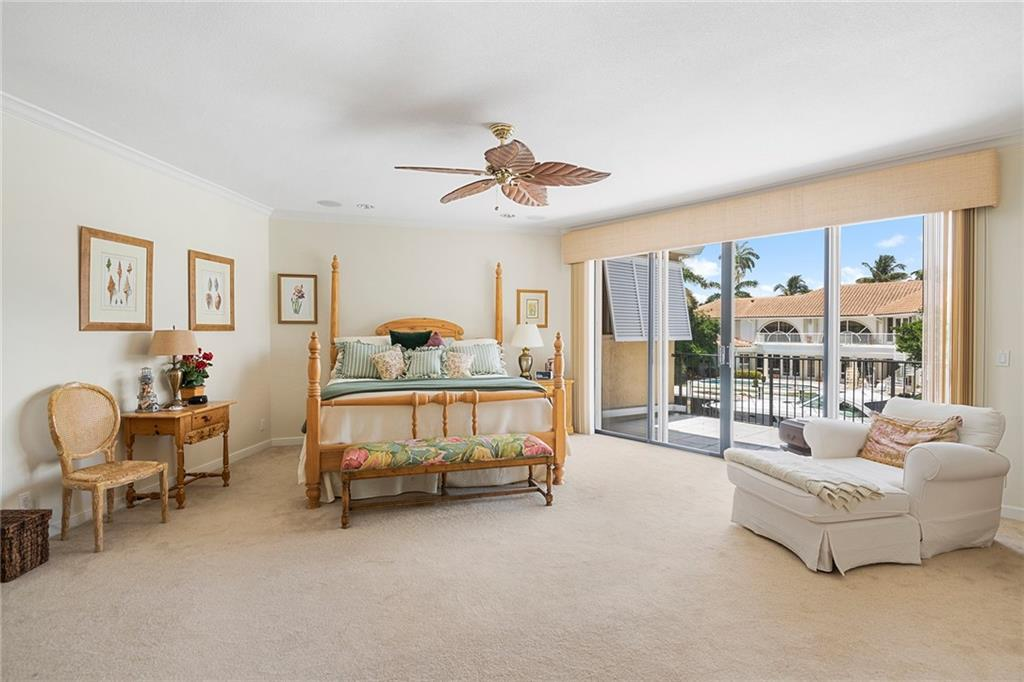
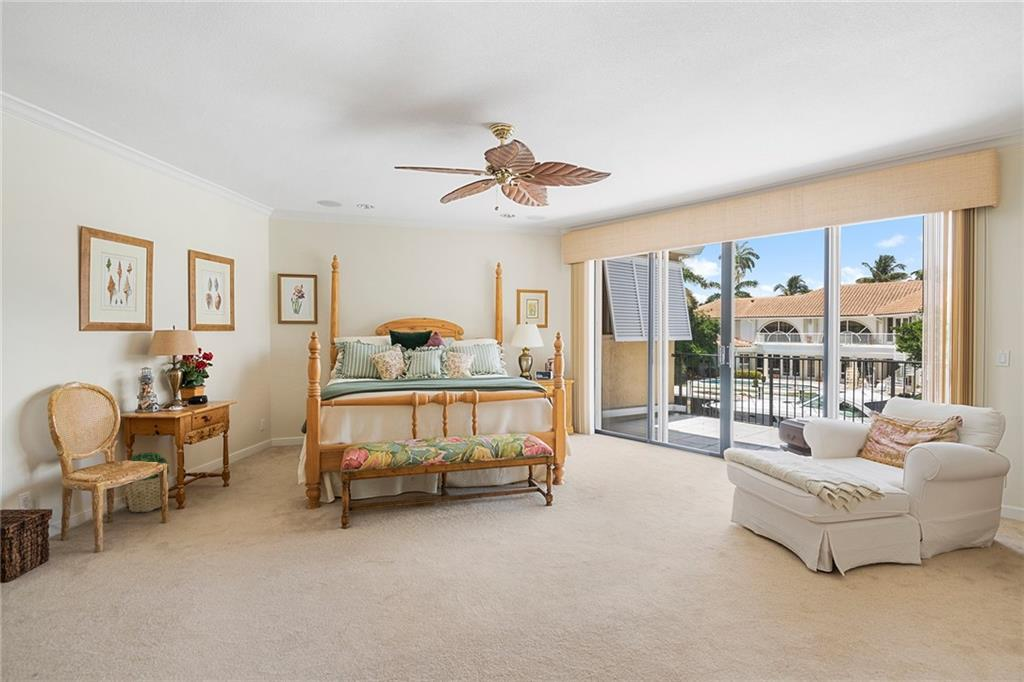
+ potted plant (146, 480)
